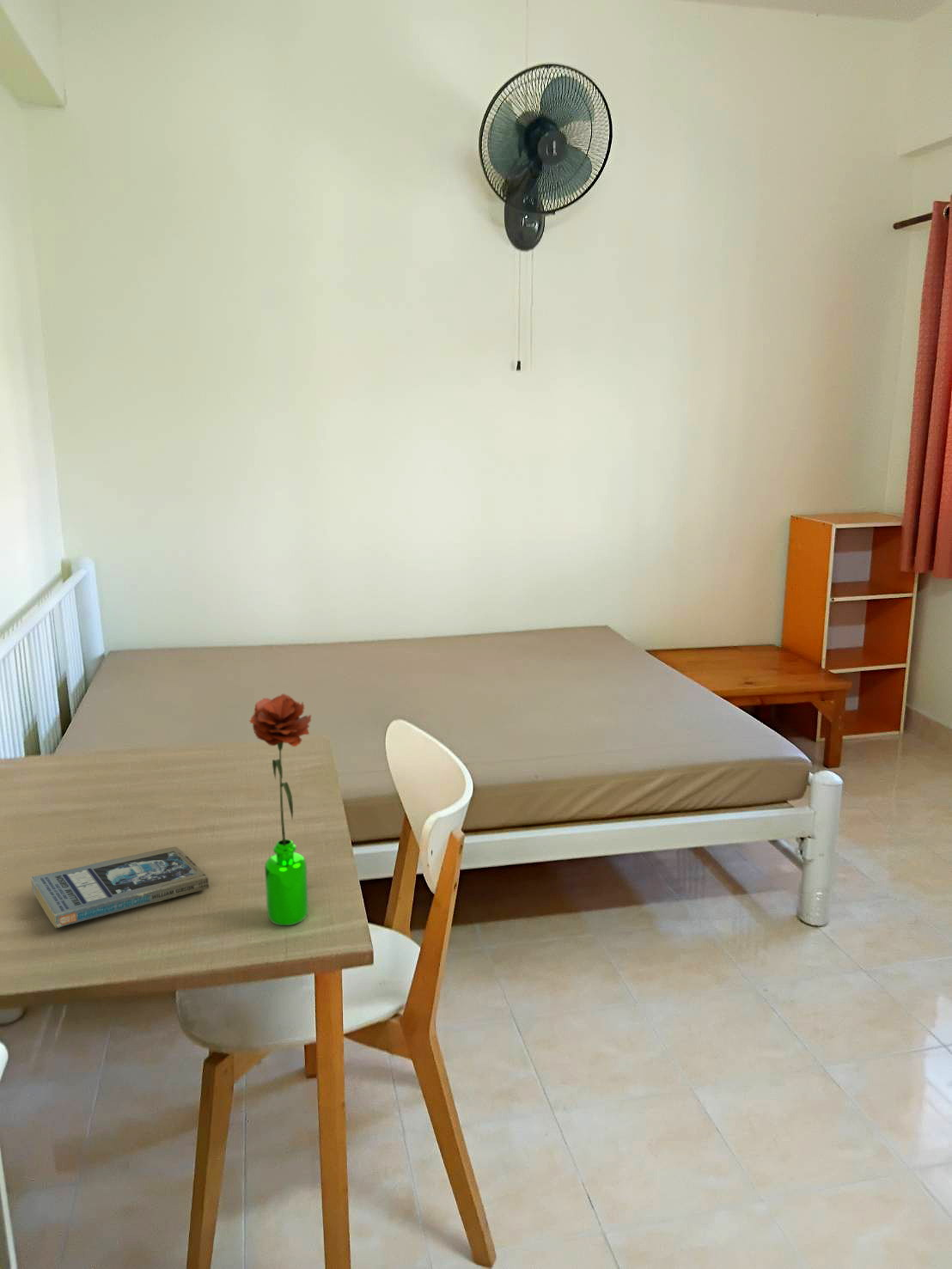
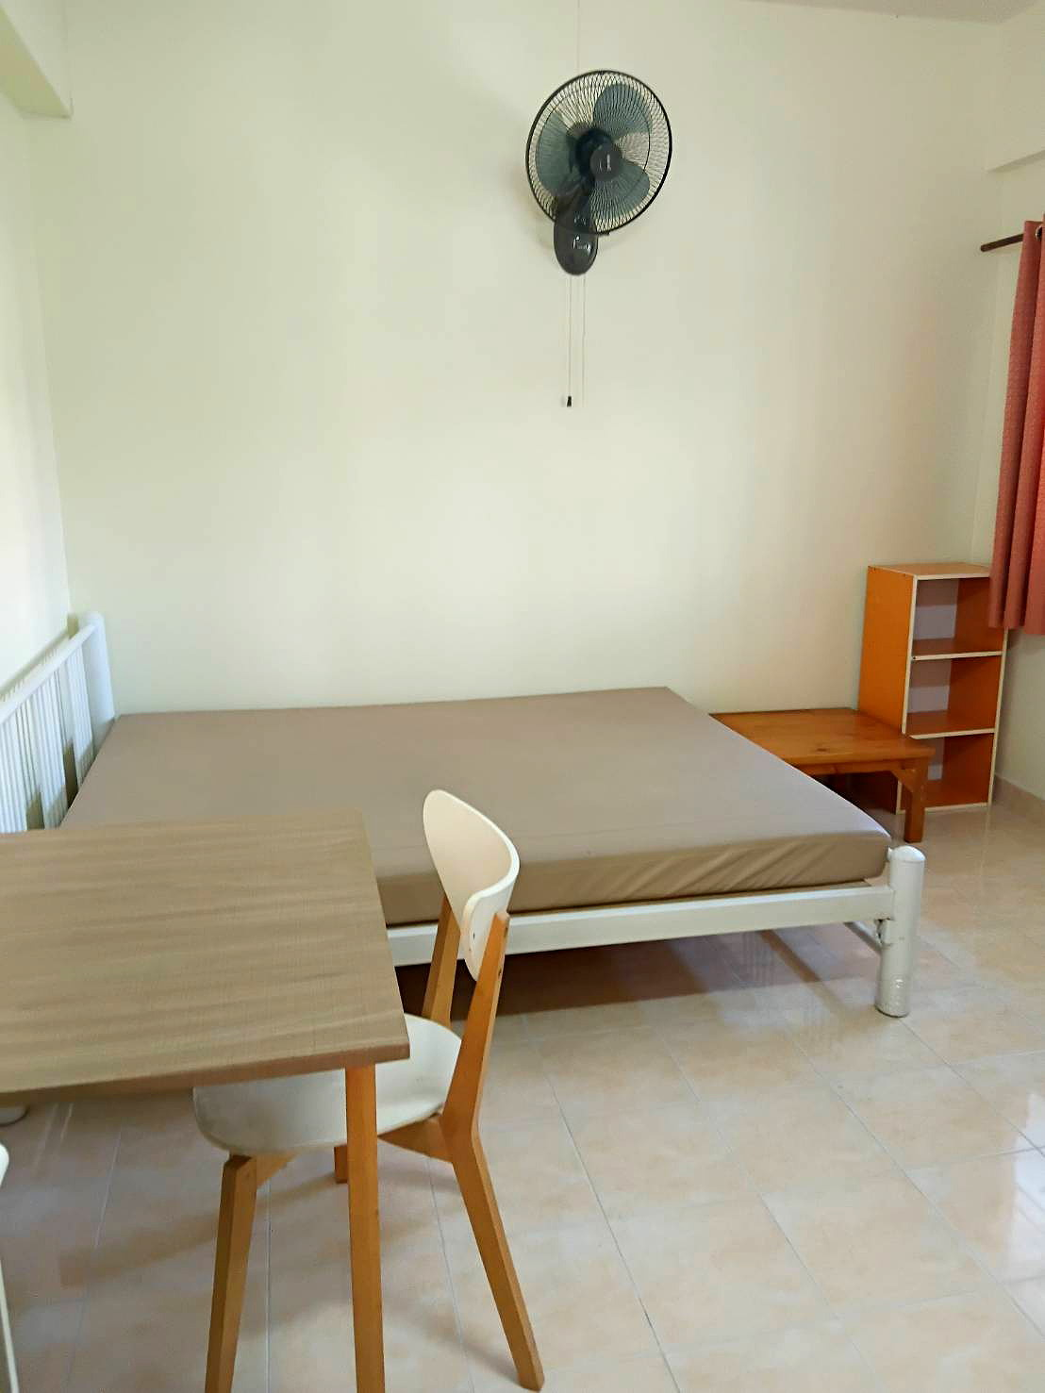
- flower (282, 809)
- book (120, 883)
